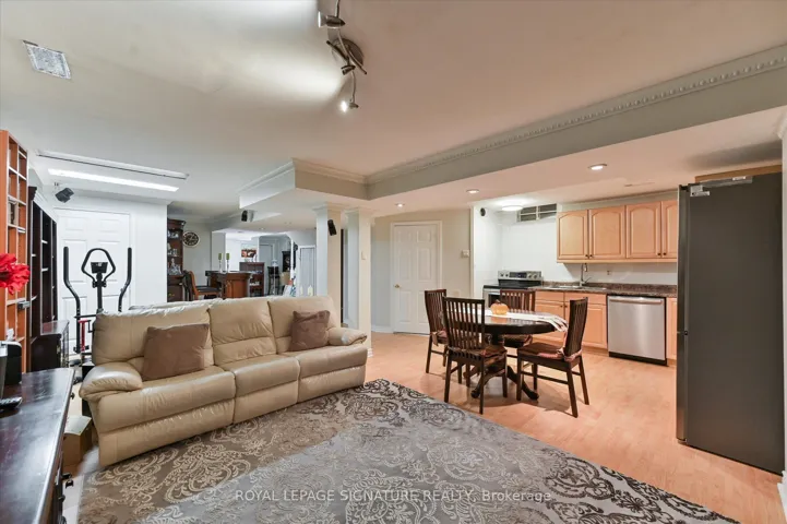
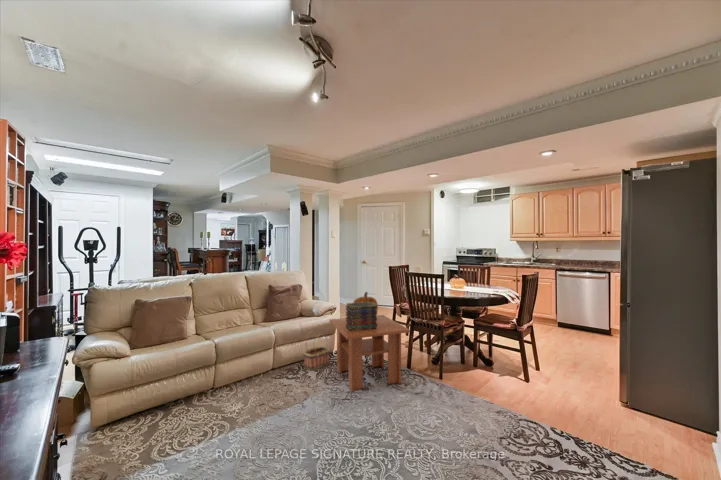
+ decorative pumpkin (362, 302)
+ coffee table (367, 350)
+ basket (316, 348)
+ book stack (361, 316)
